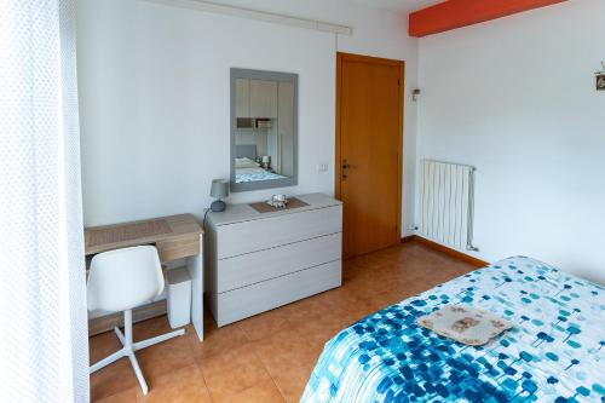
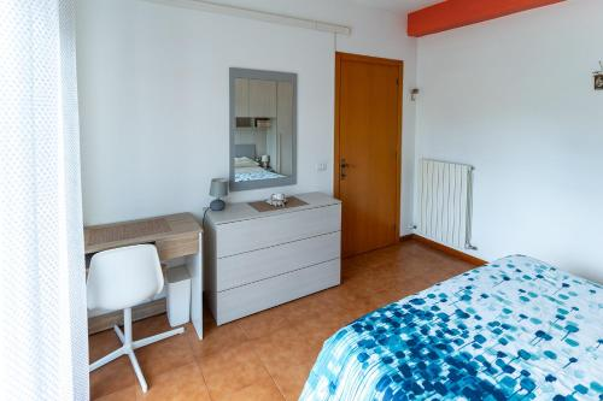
- serving tray (463, 323)
